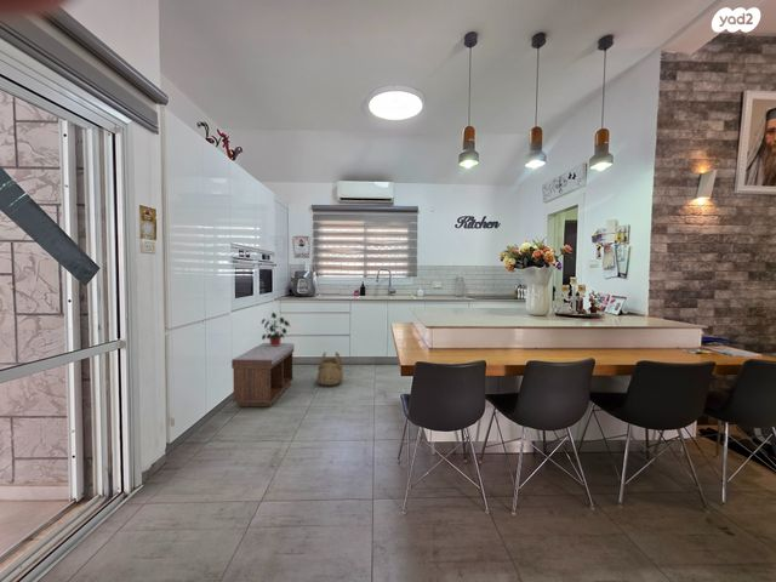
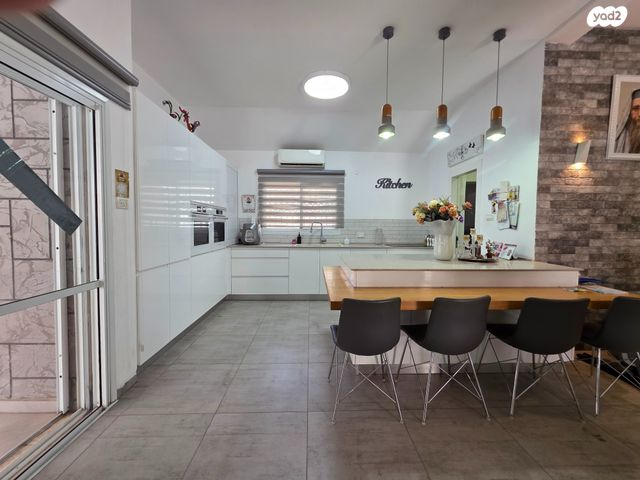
- basket (330, 366)
- bench (266, 371)
- potted plant (274, 329)
